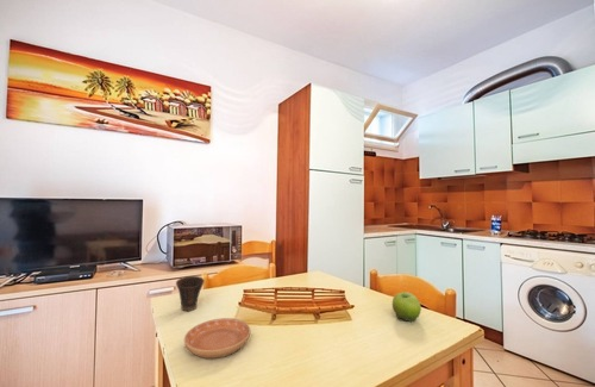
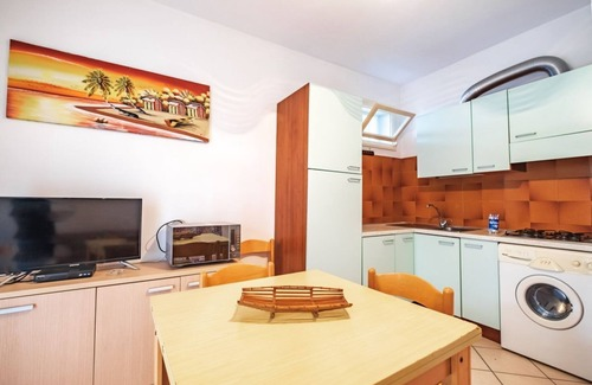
- cup (189, 294)
- fruit (406, 305)
- saucer (218, 337)
